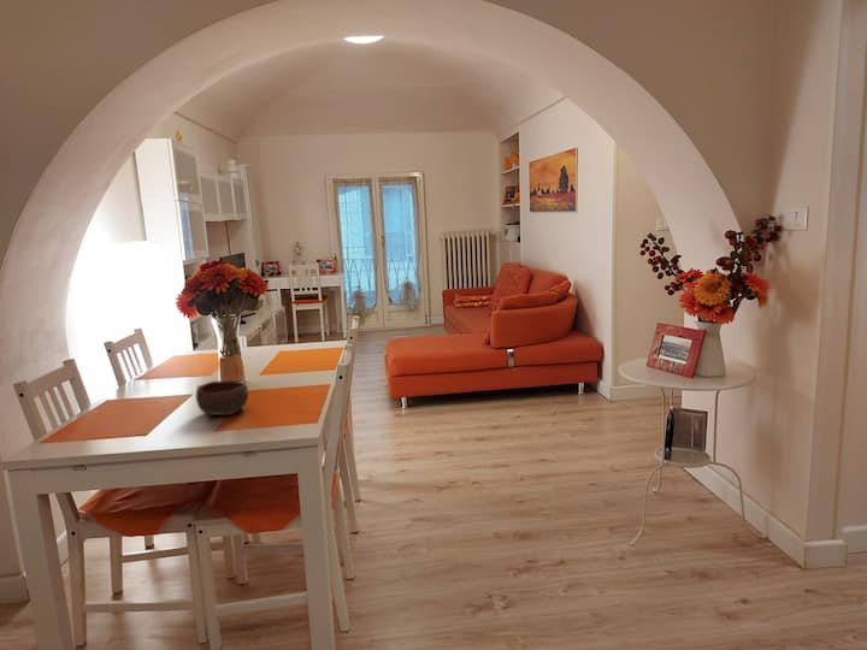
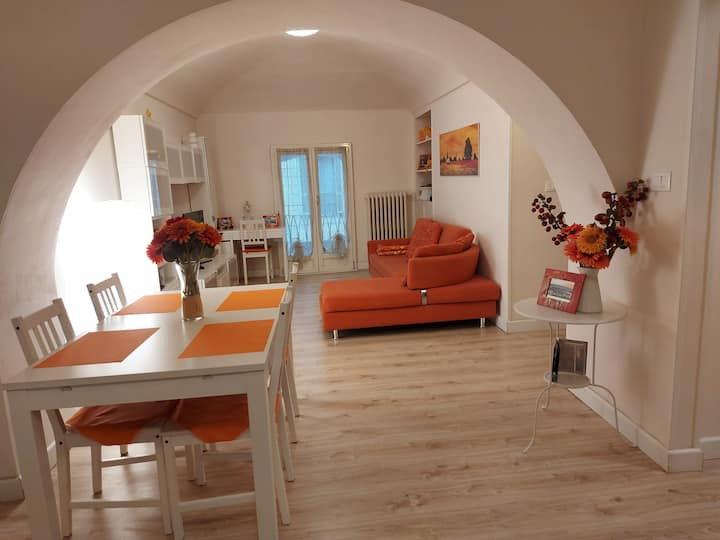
- bowl (223, 397)
